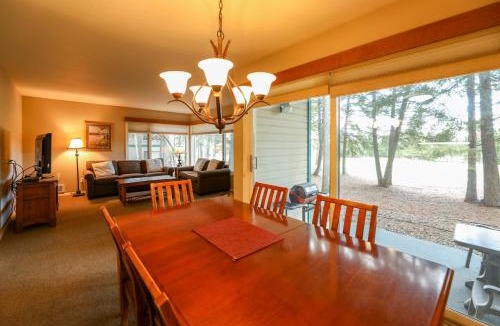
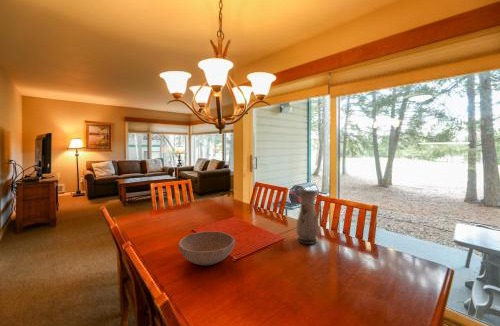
+ bowl (207, 249)
+ vase (307, 216)
